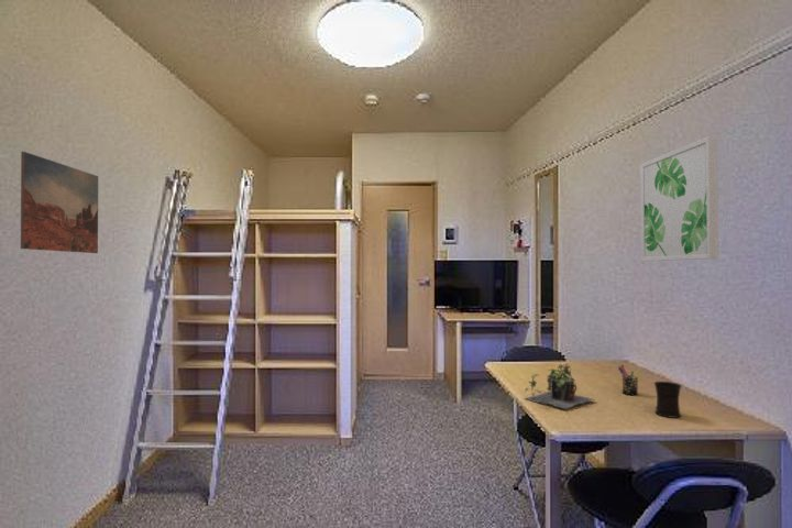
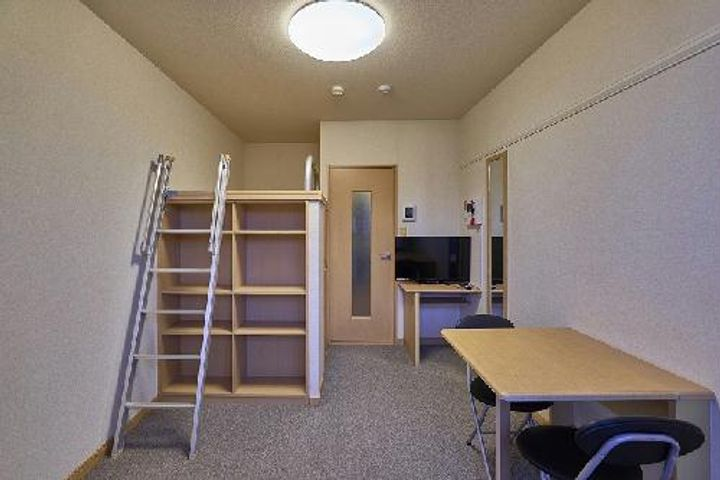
- mug (667, 398)
- plant (559, 383)
- wall art (674, 206)
- wall art (64, 208)
- pen holder (629, 378)
